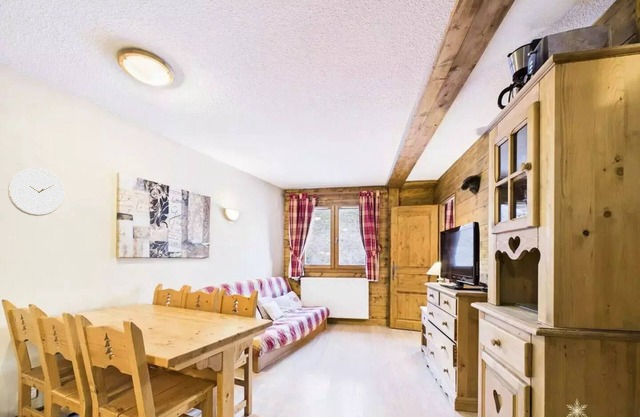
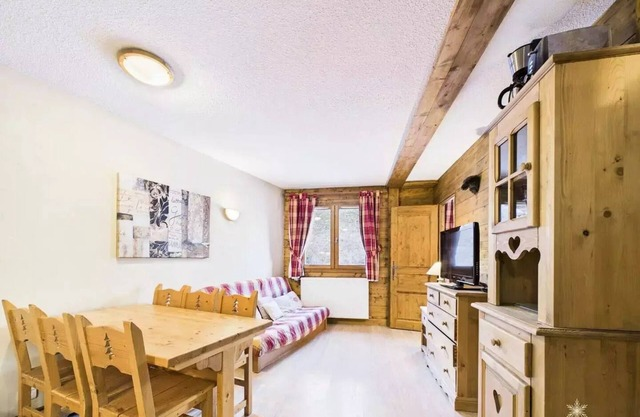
- wall clock (38, 192)
